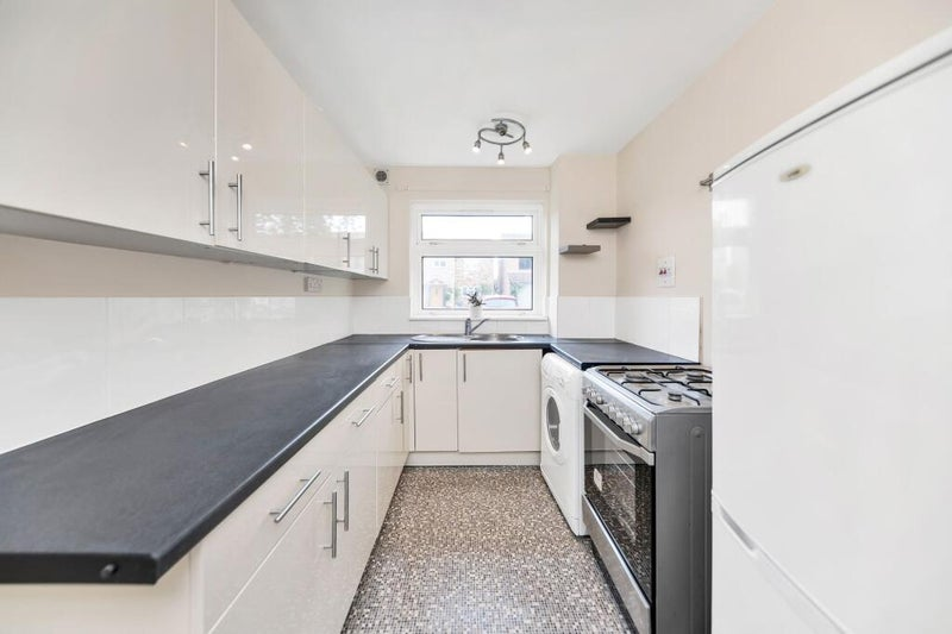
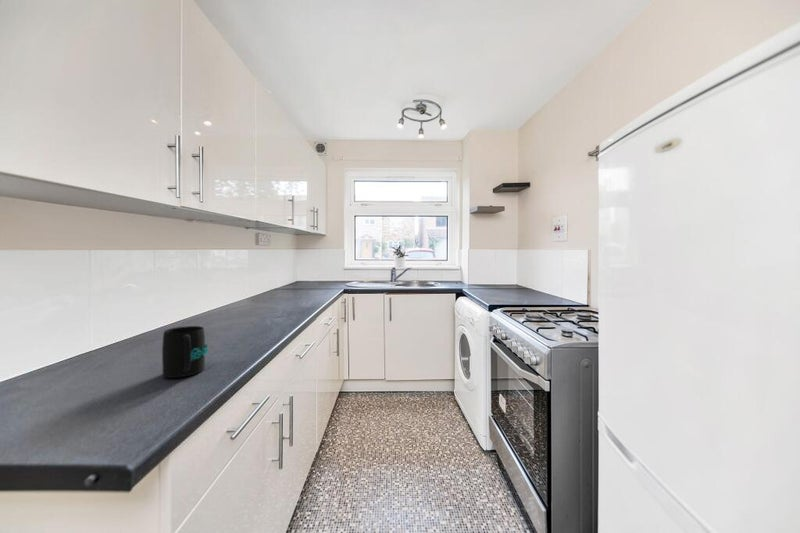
+ mug (186, 352)
